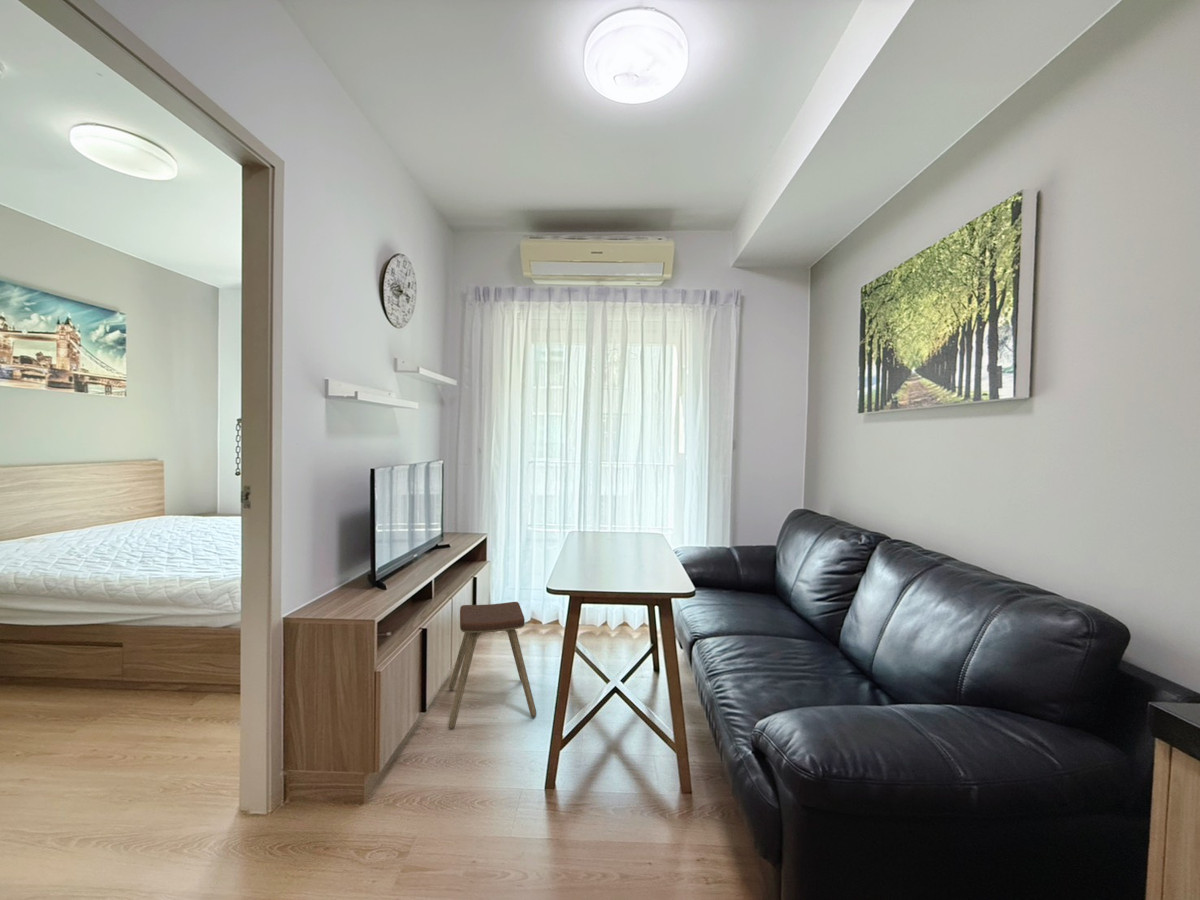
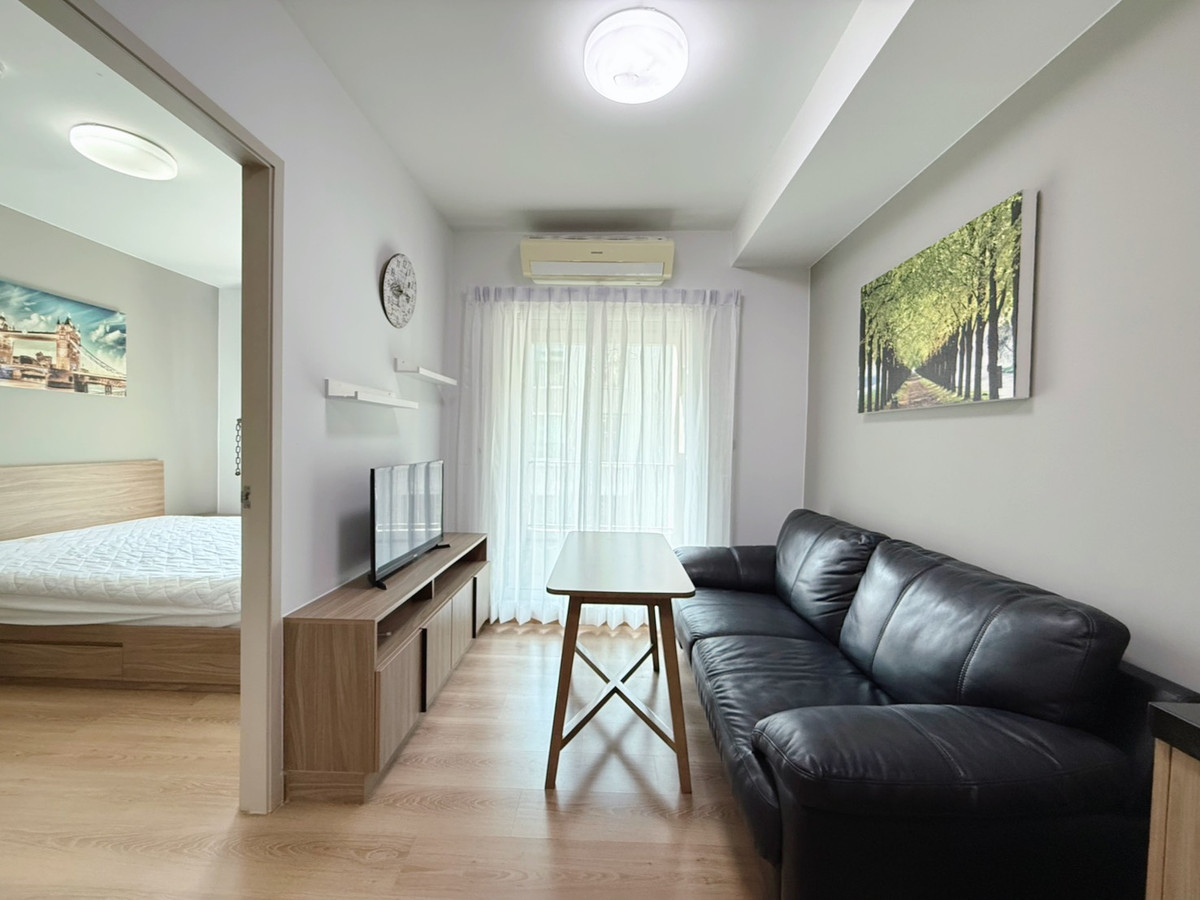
- music stool (473, 652)
